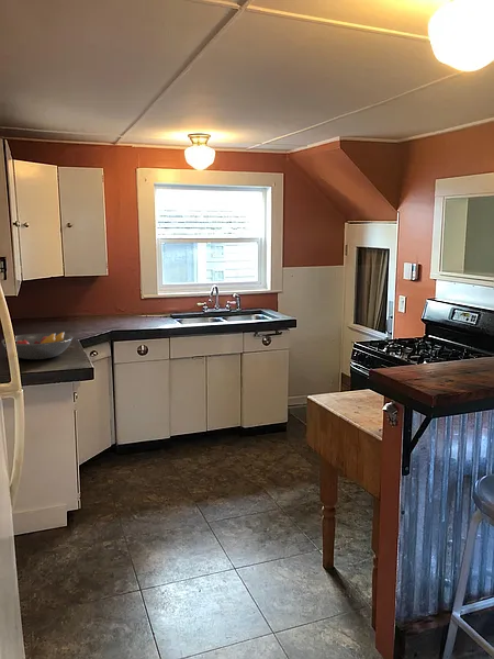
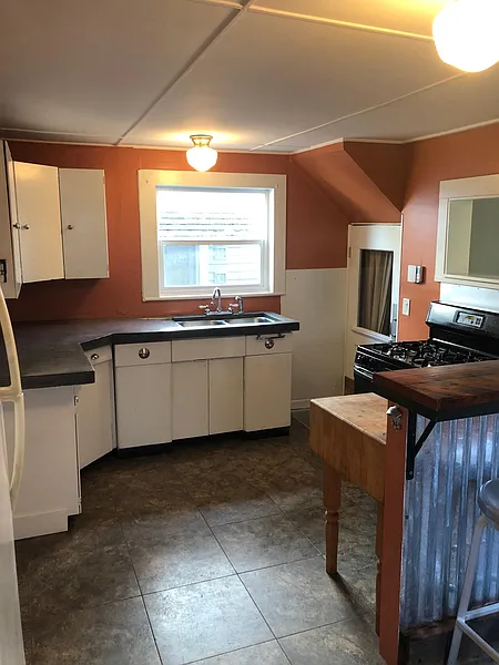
- fruit bowl (37, 345)
